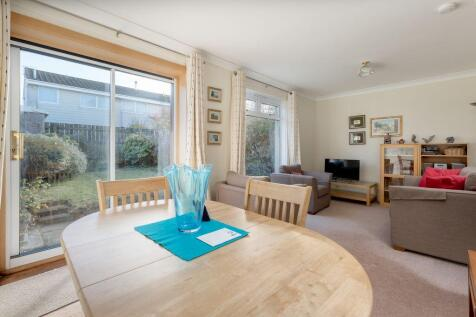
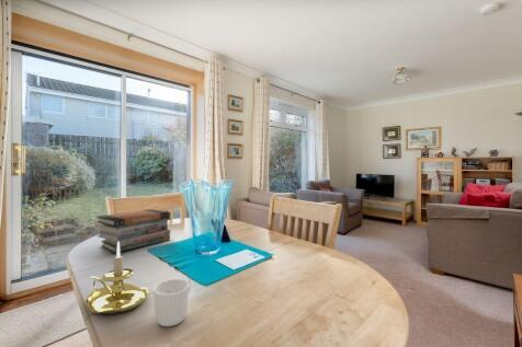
+ candle holder (114, 270)
+ book stack (135, 228)
+ mug (175, 299)
